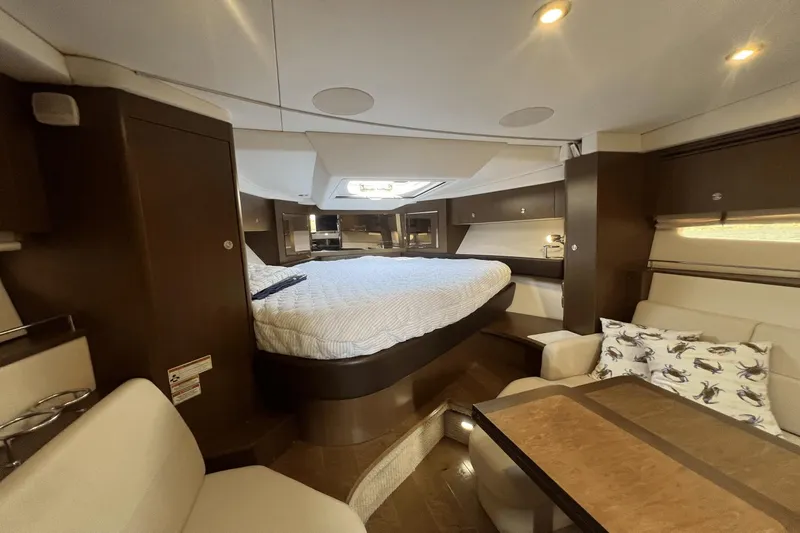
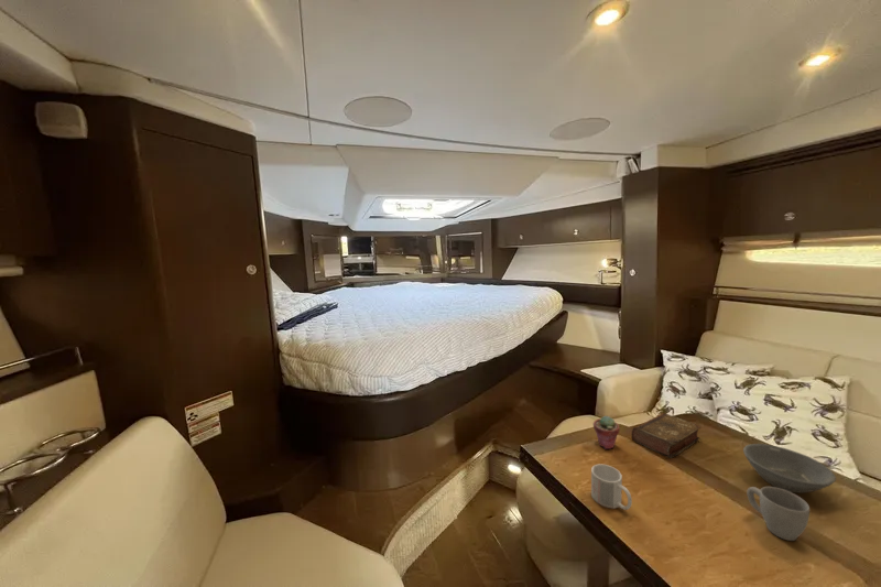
+ potted succulent (606, 430)
+ mug (611, 489)
+ mug (774, 510)
+ bowl (785, 472)
+ book (665, 433)
